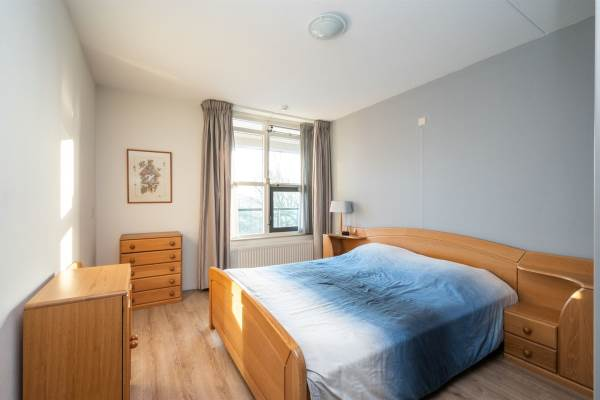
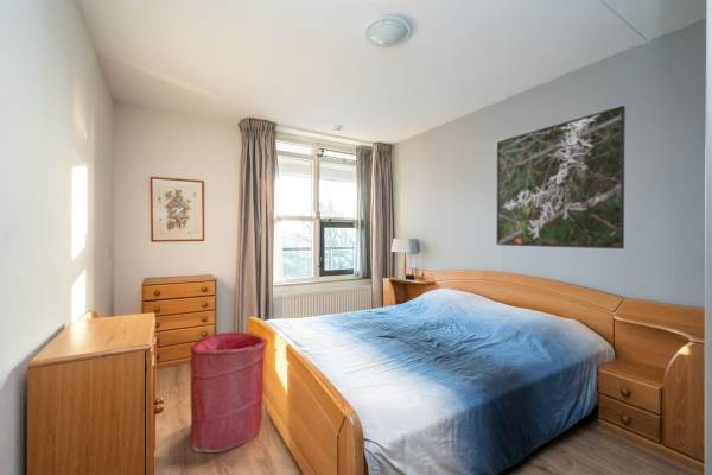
+ laundry hamper (229, 384)
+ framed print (549, 186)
